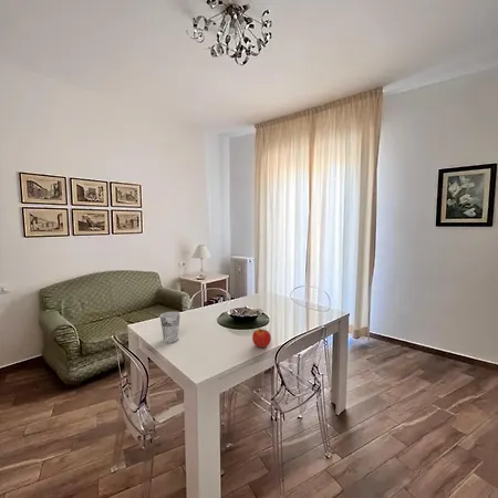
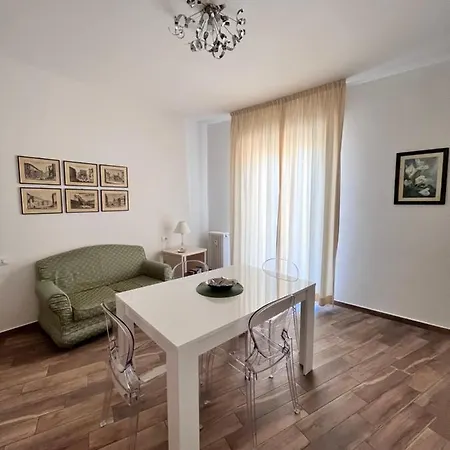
- cup (170, 326)
- apple (261, 336)
